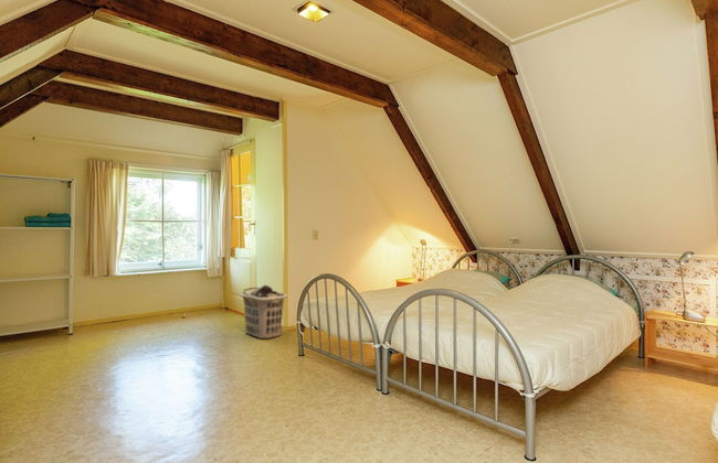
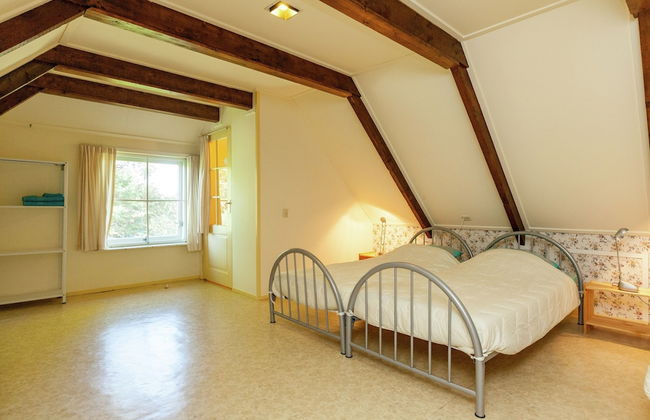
- clothes hamper (263, 310)
